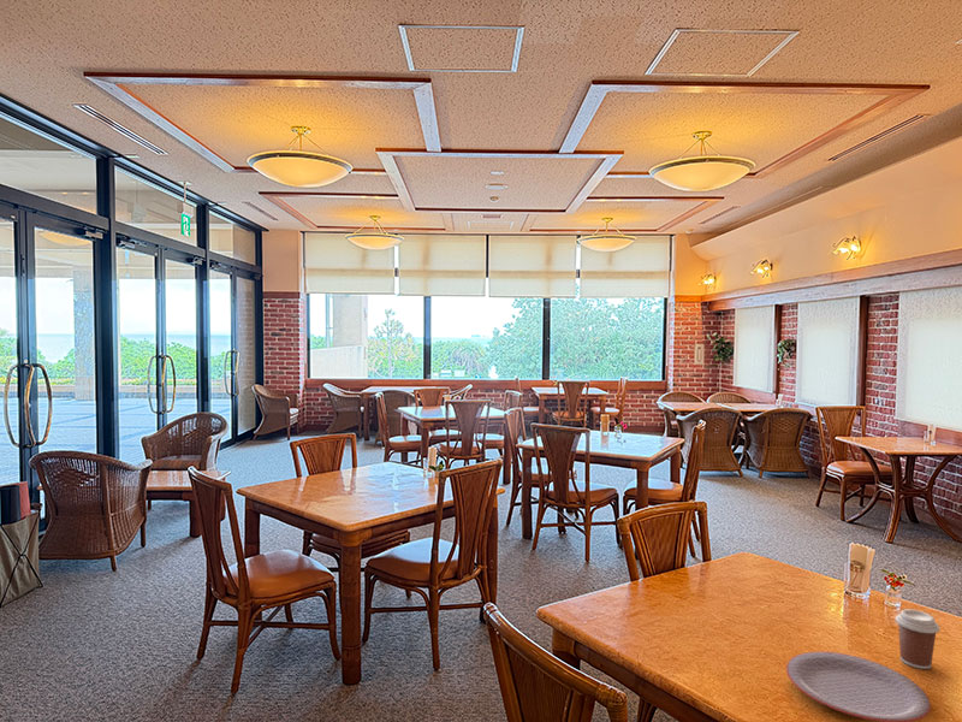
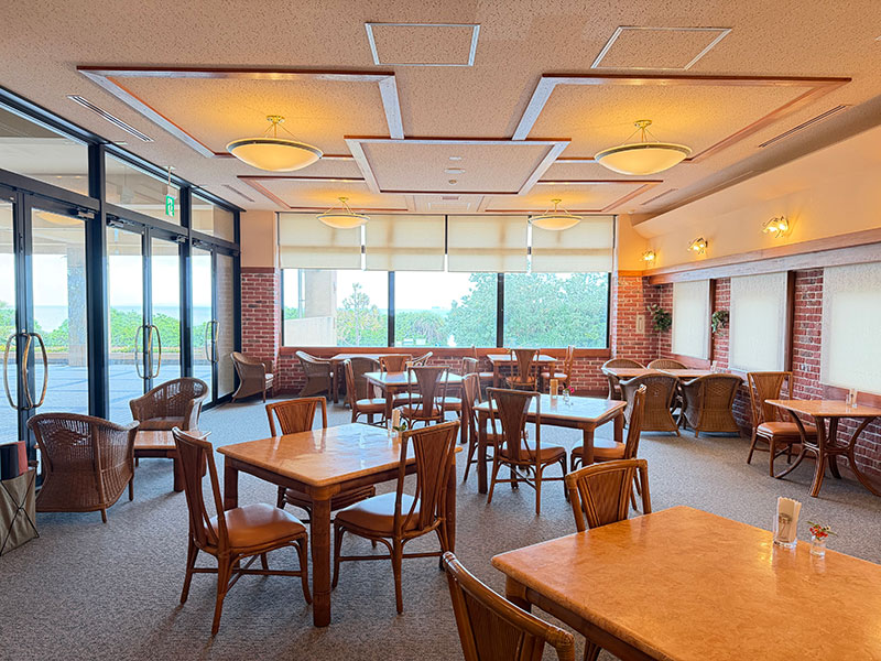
- coffee cup (916, 638)
- plate (854, 687)
